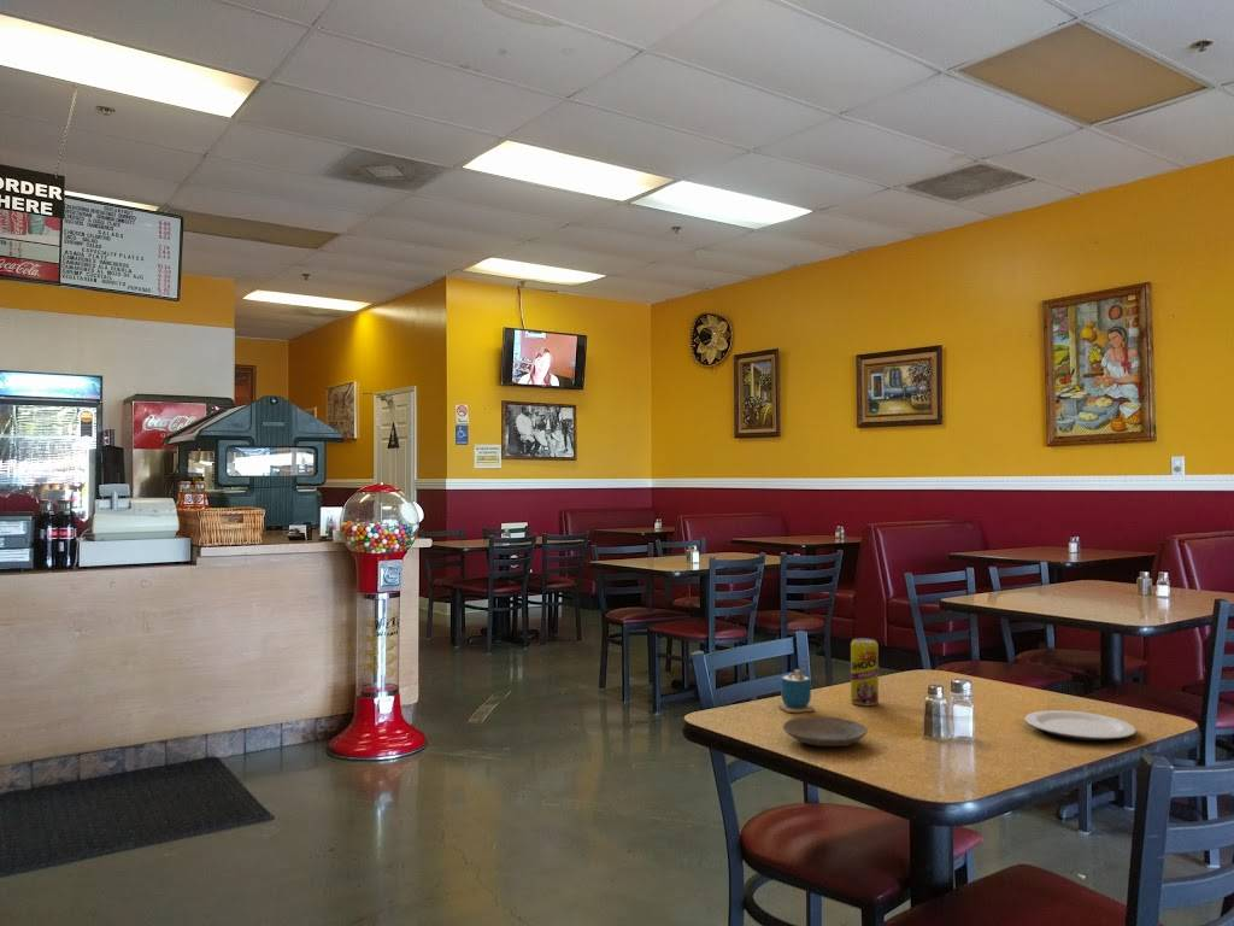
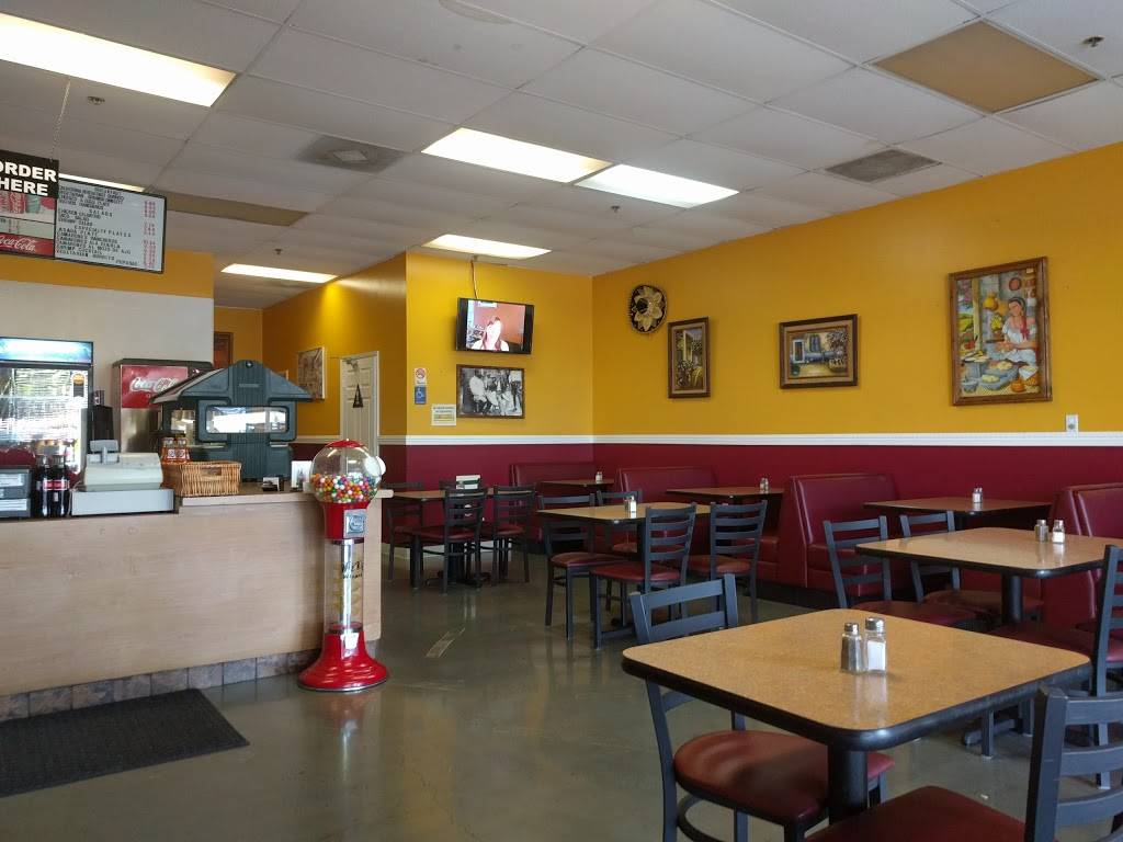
- plate (824, 733)
- cup (795, 682)
- plate (1079, 726)
- beverage can (864, 670)
